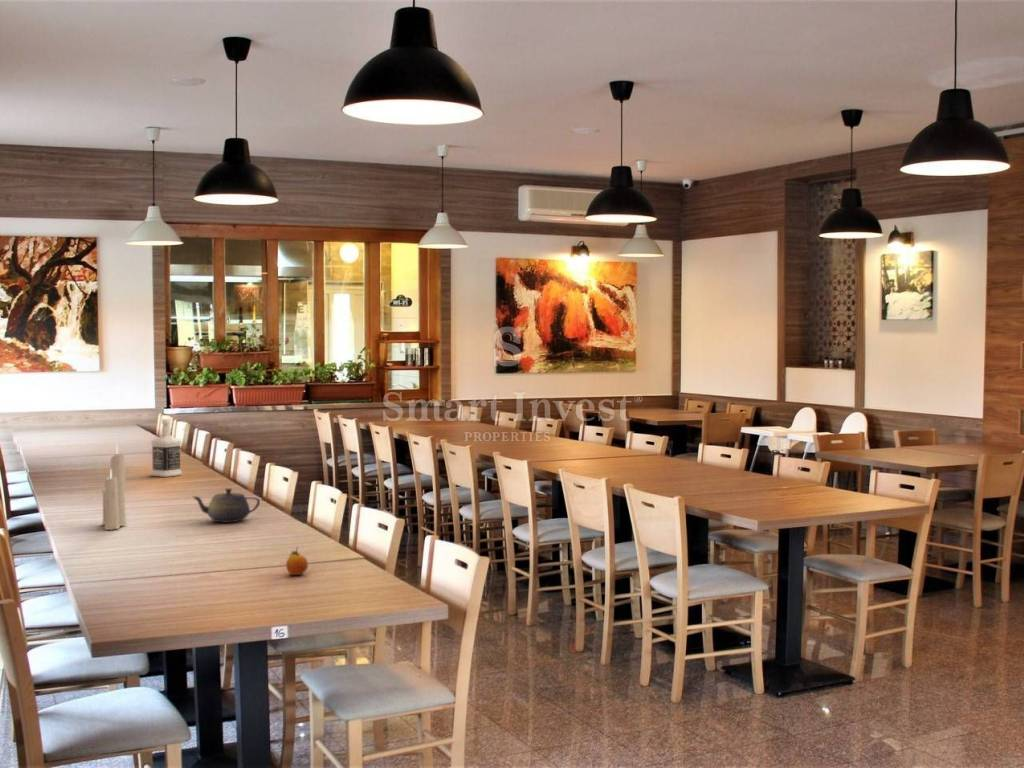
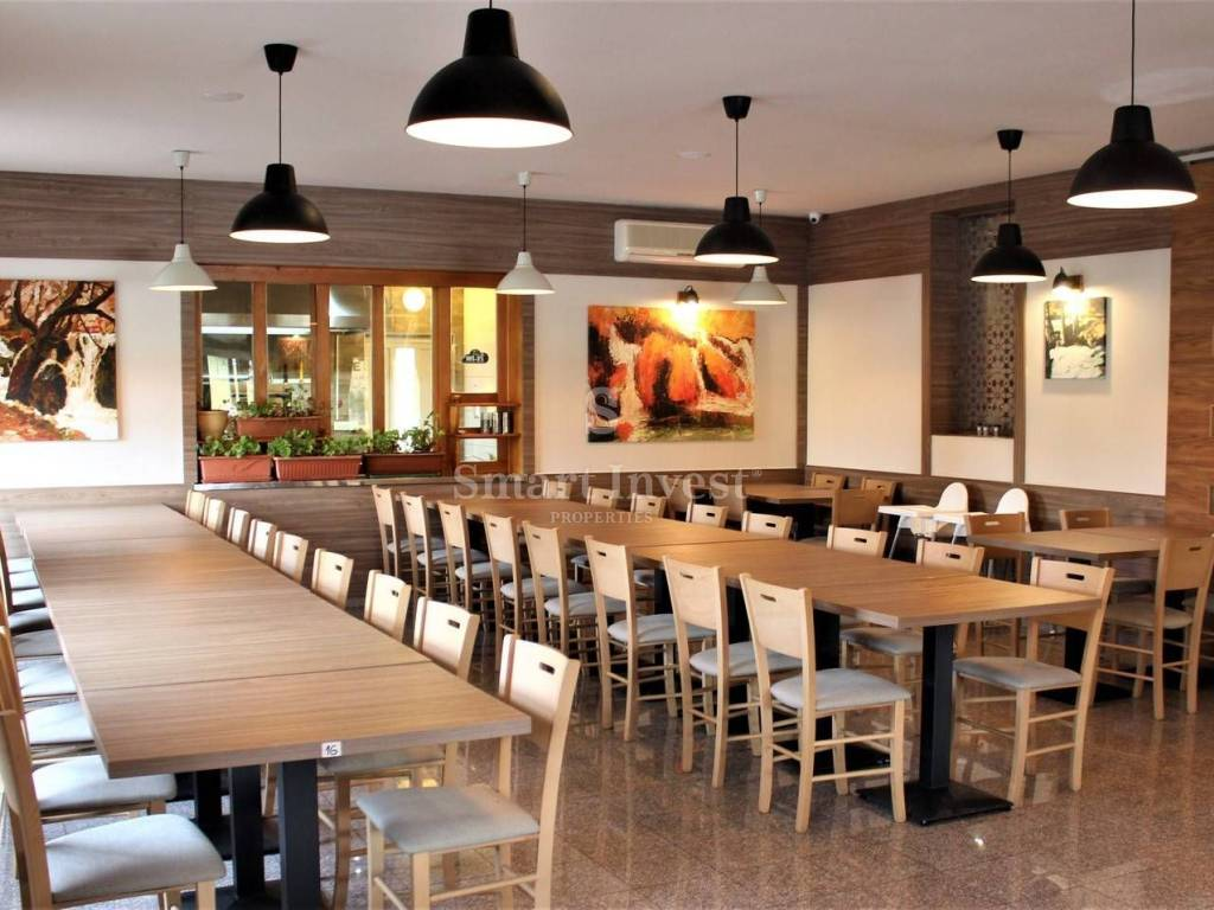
- teapot (226, 504)
- fruit (295, 559)
- candle (113, 482)
- bottle (166, 447)
